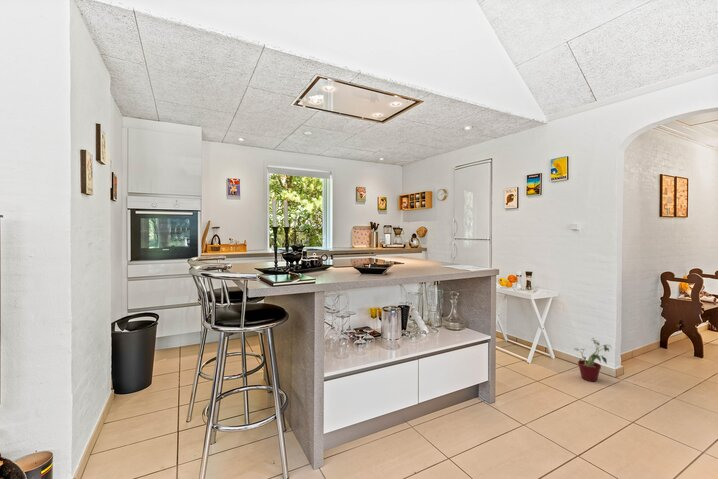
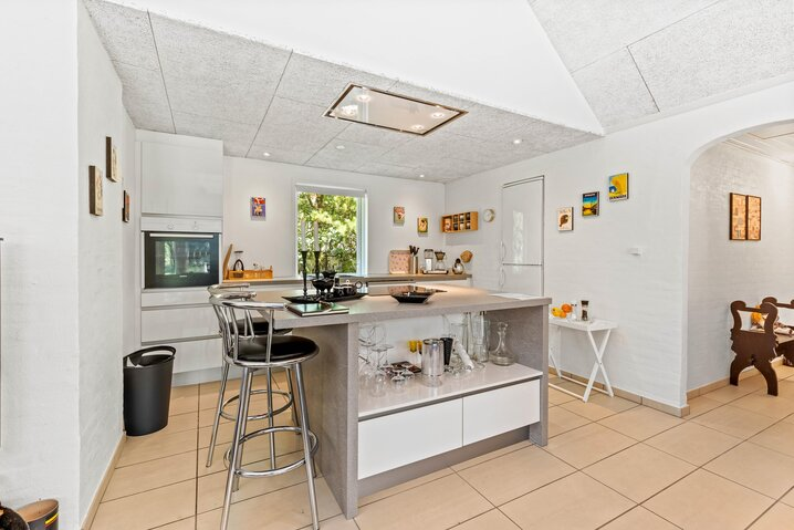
- potted plant (595, 357)
